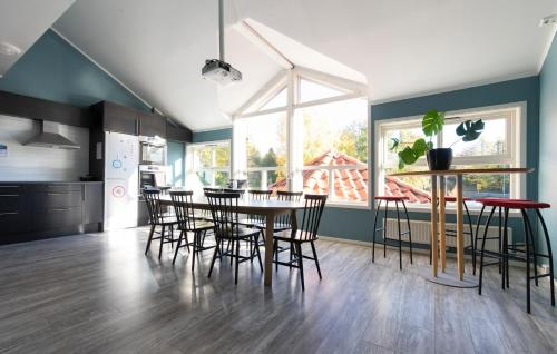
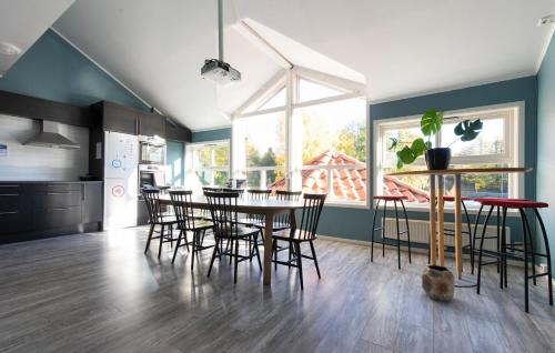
+ planter (437, 282)
